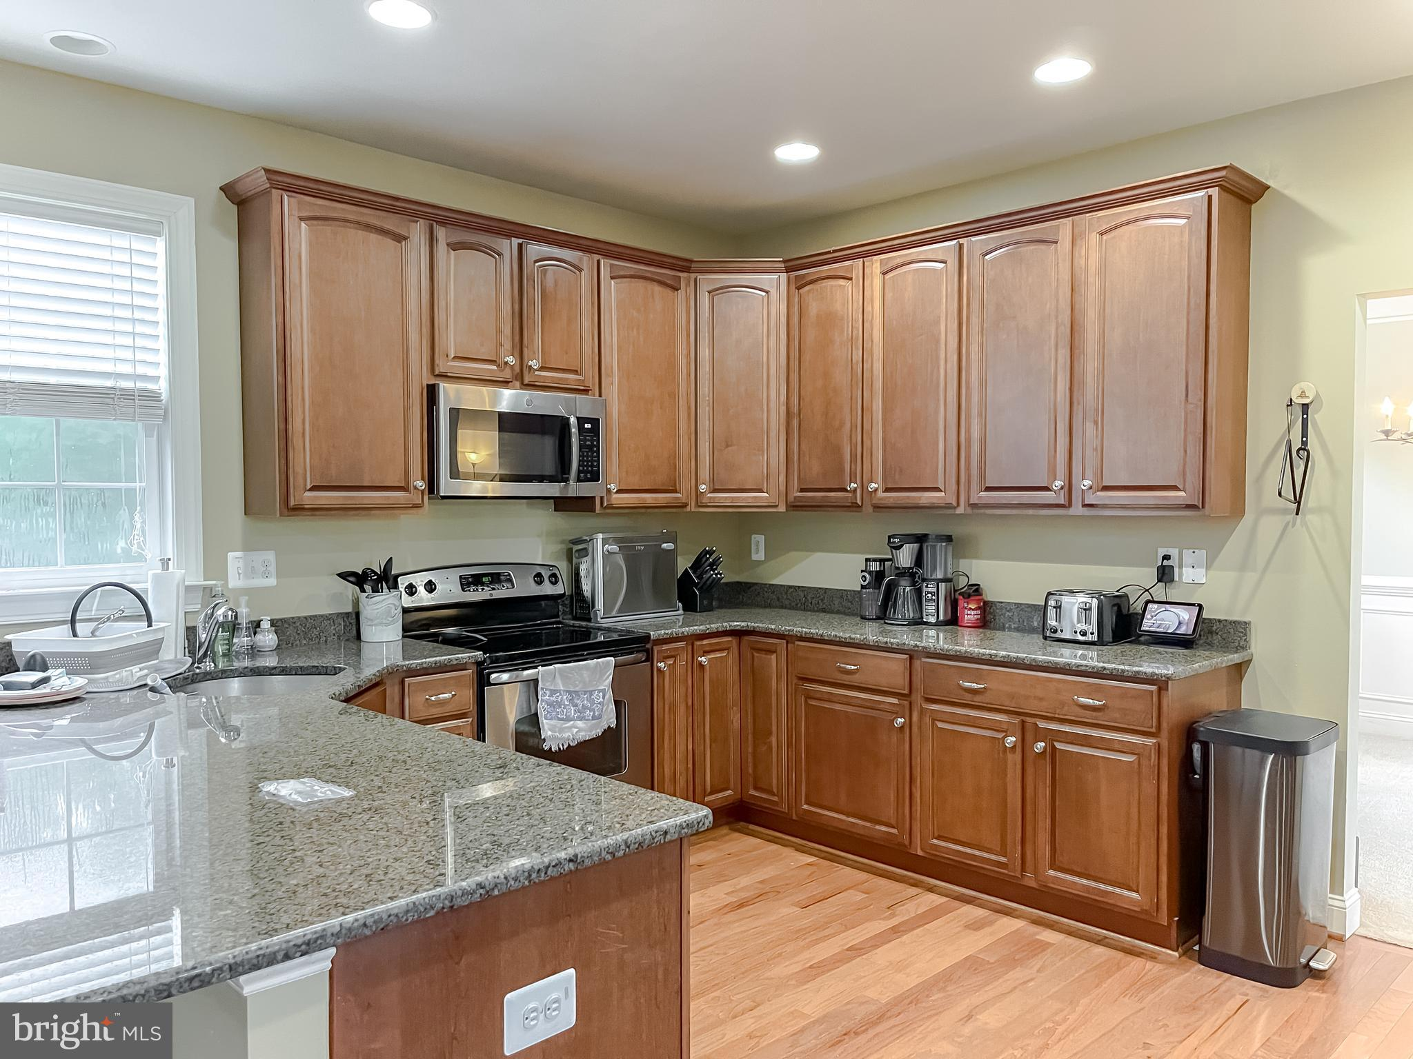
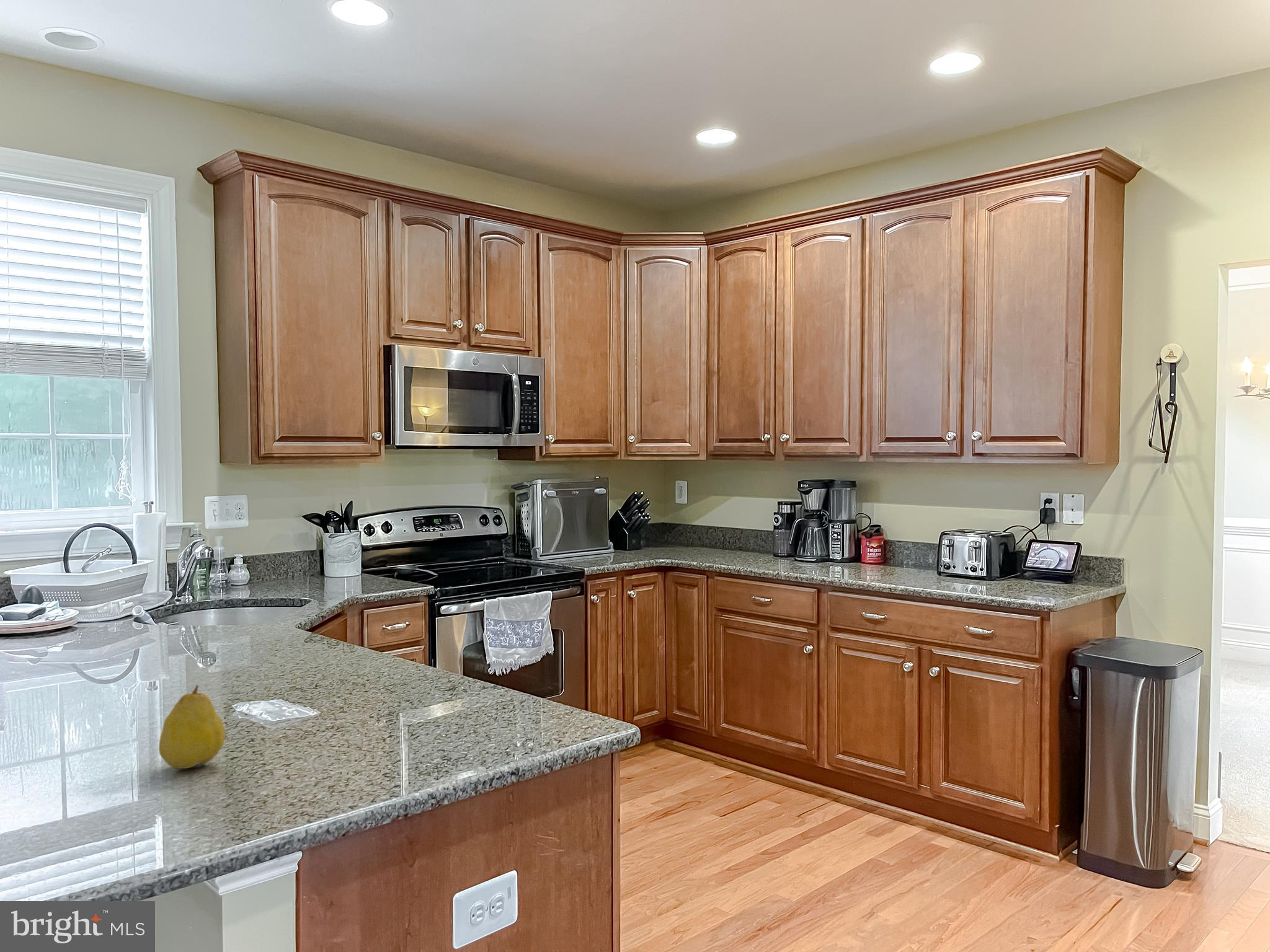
+ fruit (192, 726)
